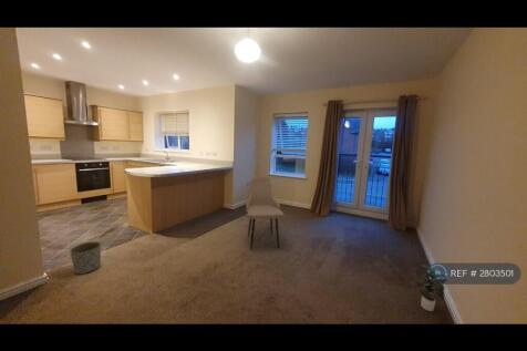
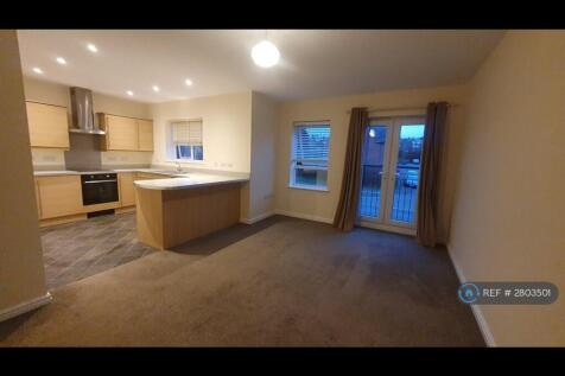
- potted plant (432, 290)
- dining chair (262, 209)
- planter (86, 257)
